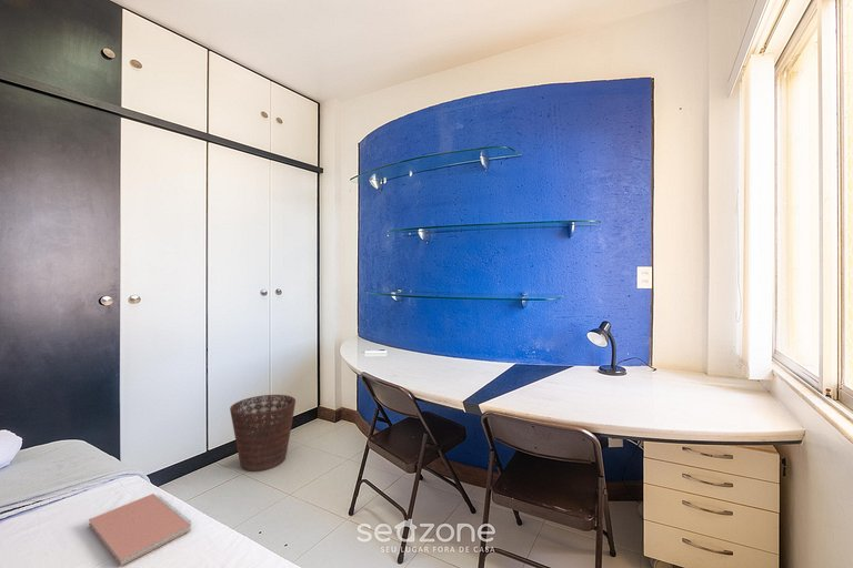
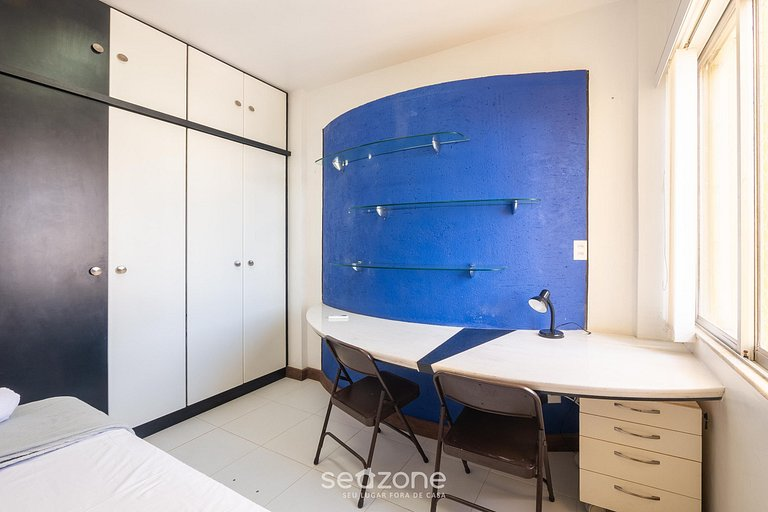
- notebook (141, 524)
- basket (263, 432)
